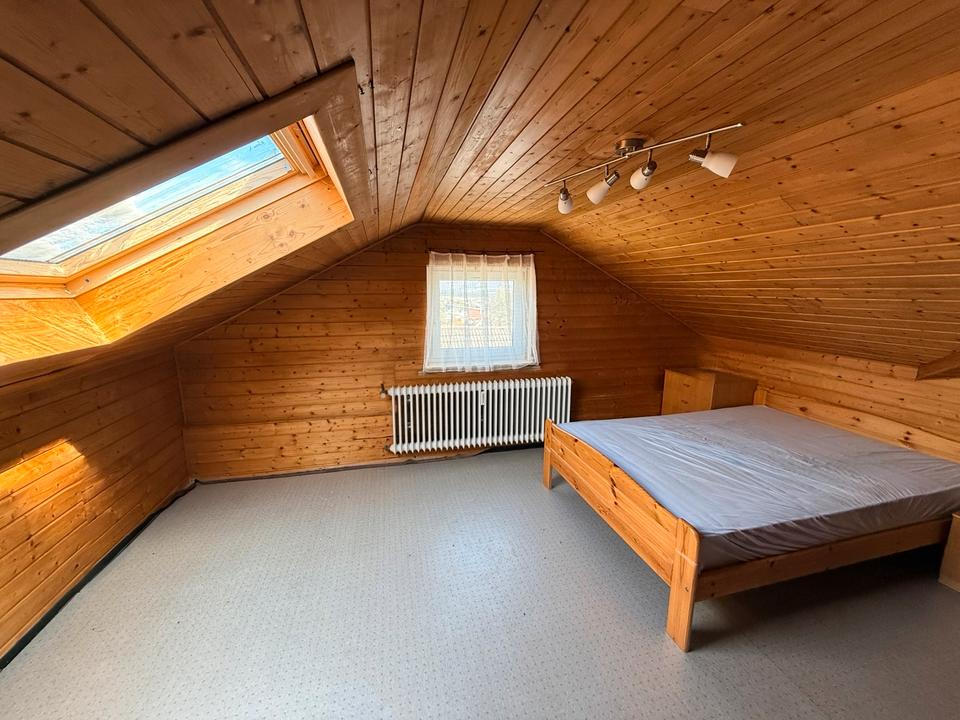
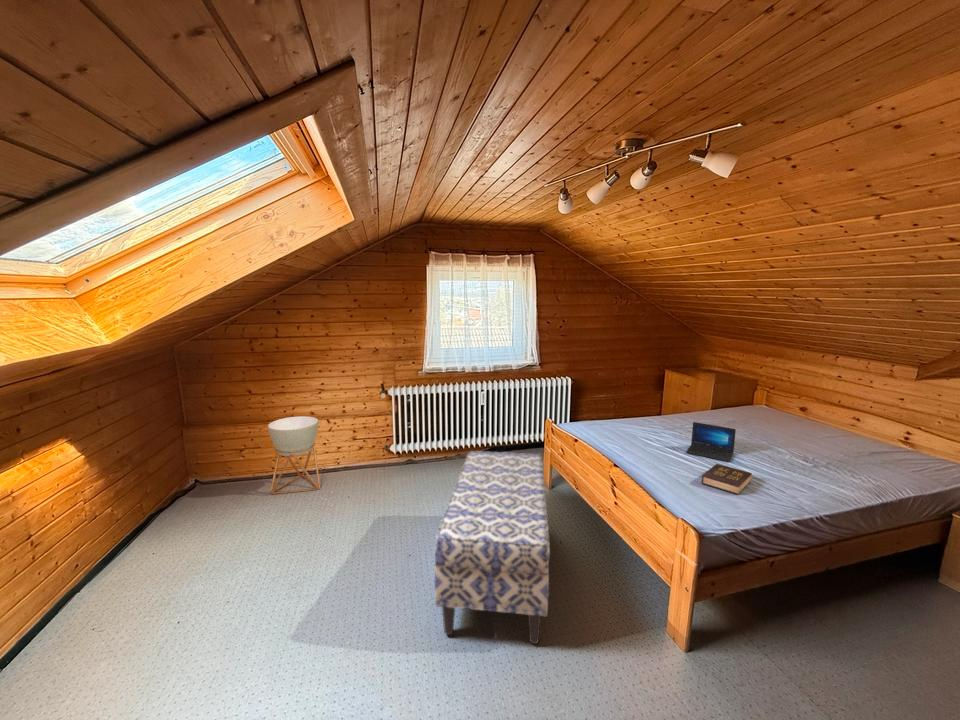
+ bench (498, 528)
+ laptop (710, 441)
+ hardback book (726, 478)
+ planter (295, 454)
